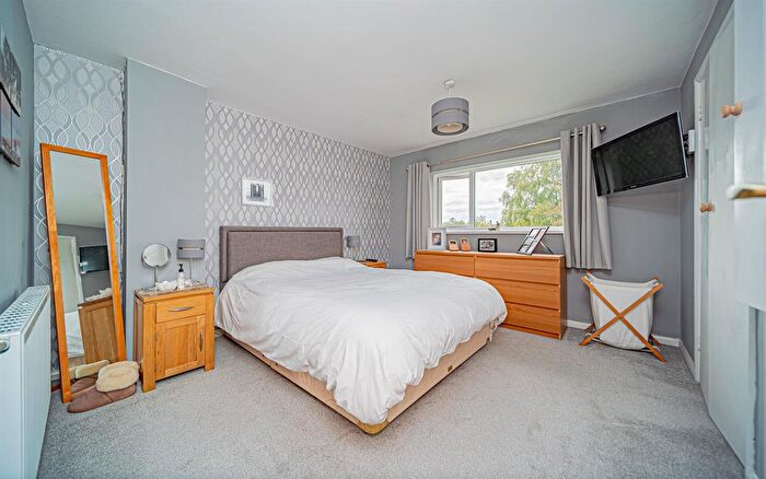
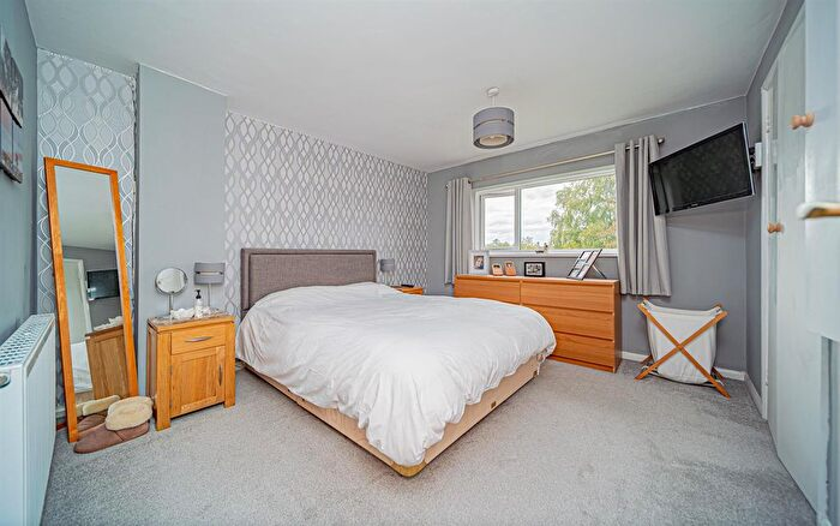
- wall art (256, 192)
